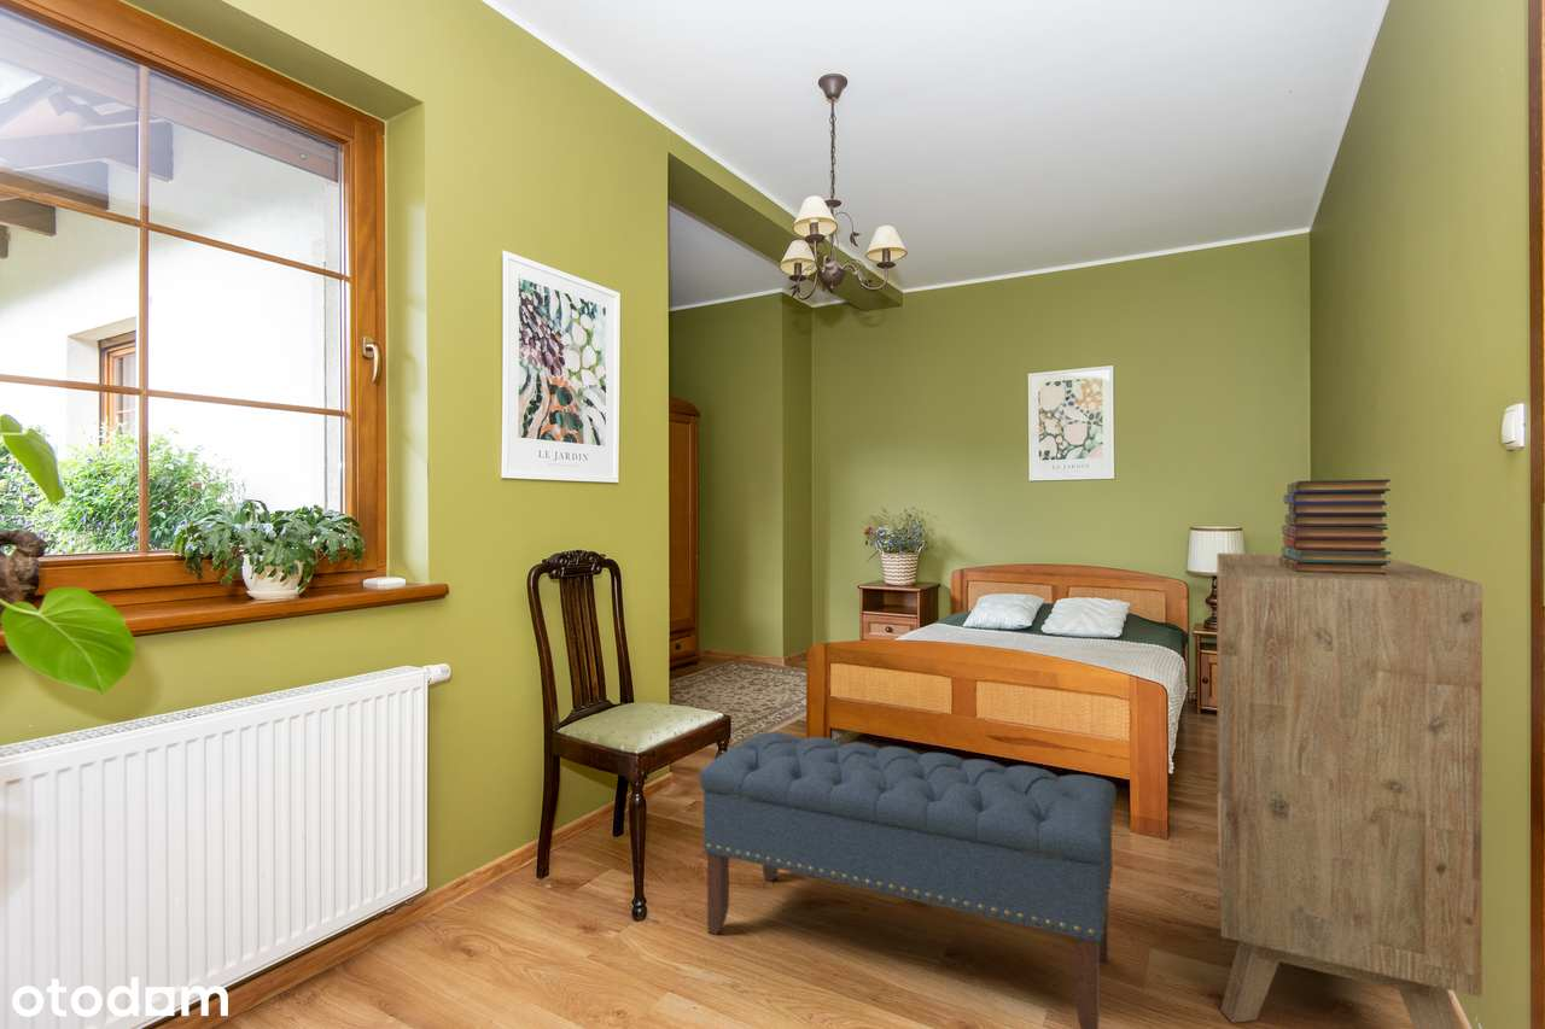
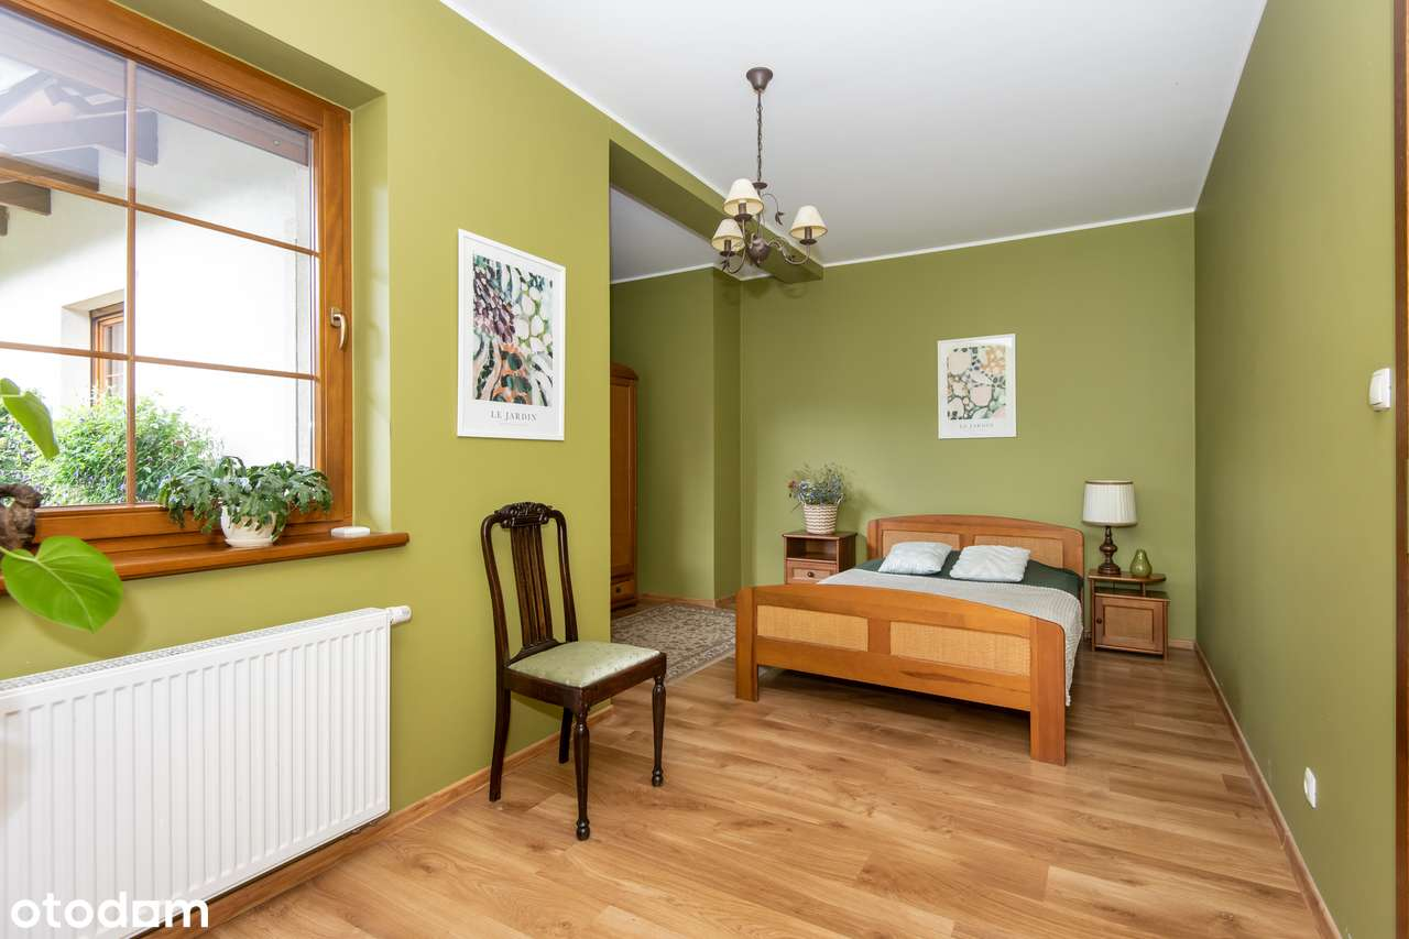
- bench (902, 853)
- dresser (1314, 753)
- book stack (1333, 525)
